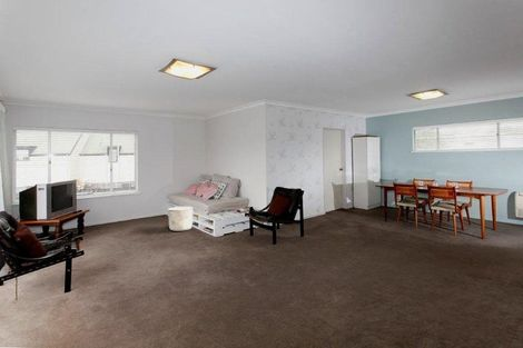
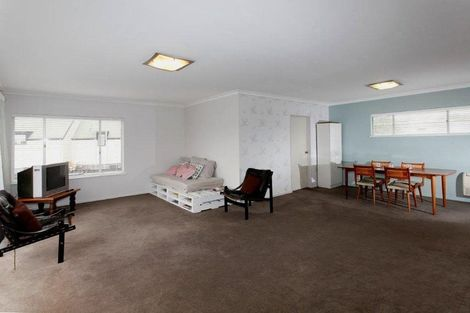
- planter (180, 218)
